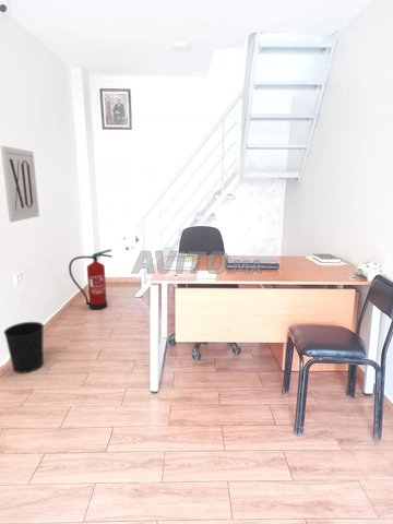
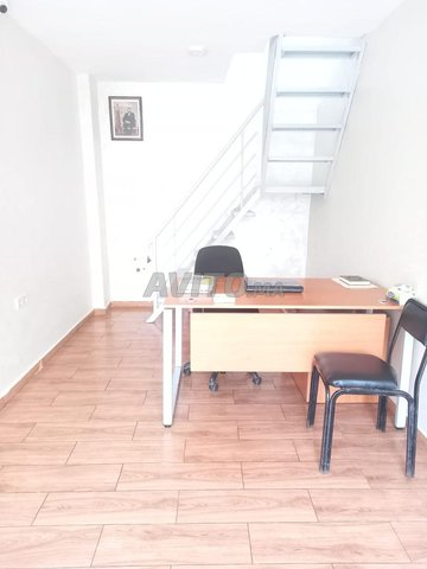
- fire extinguisher (91, 278)
- wastebasket (26, 347)
- wall art (22, 184)
